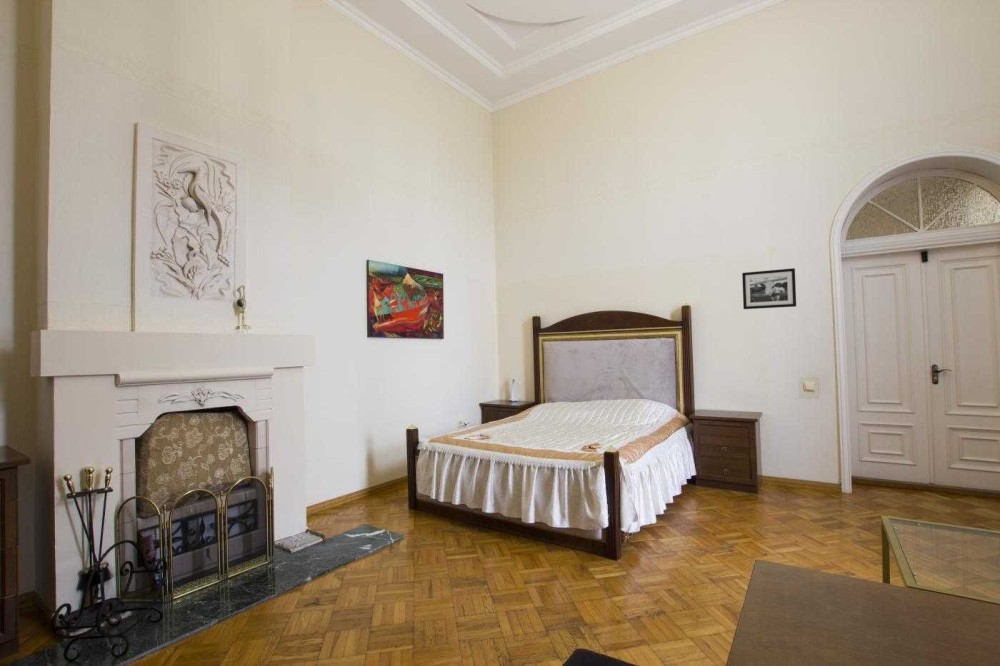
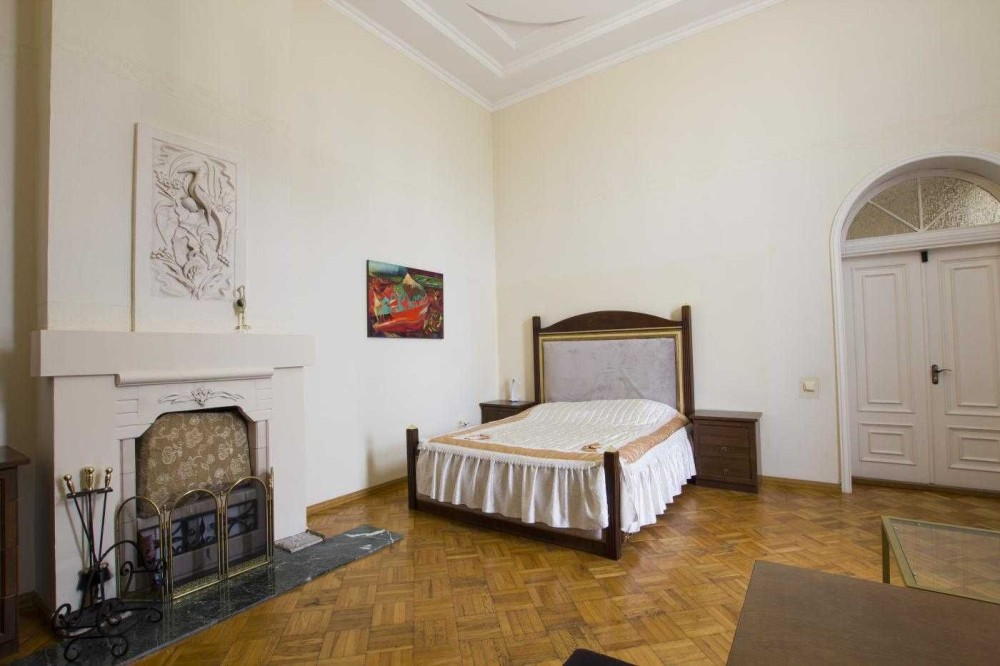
- picture frame (768, 289)
